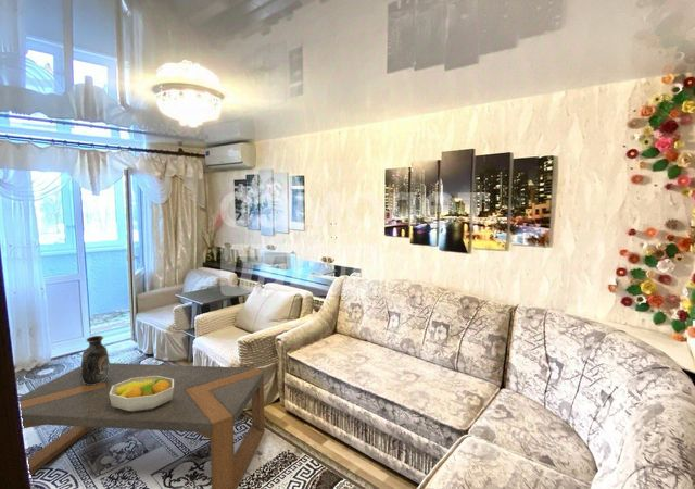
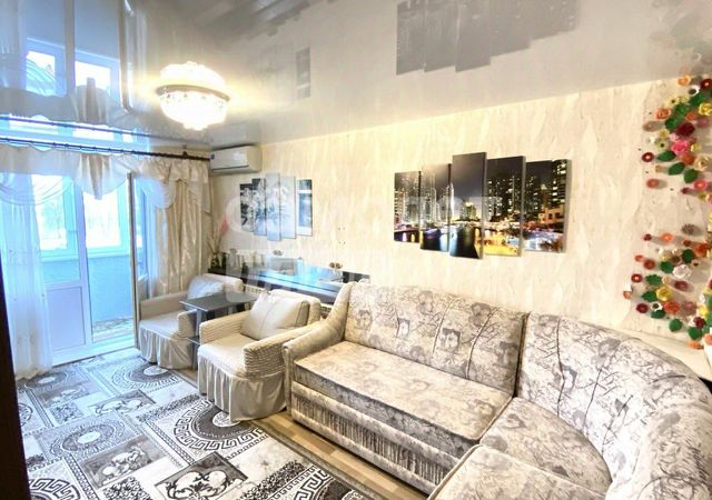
- decorative vase (92, 360)
- fruit bowl (142, 390)
- coffee table (147, 421)
